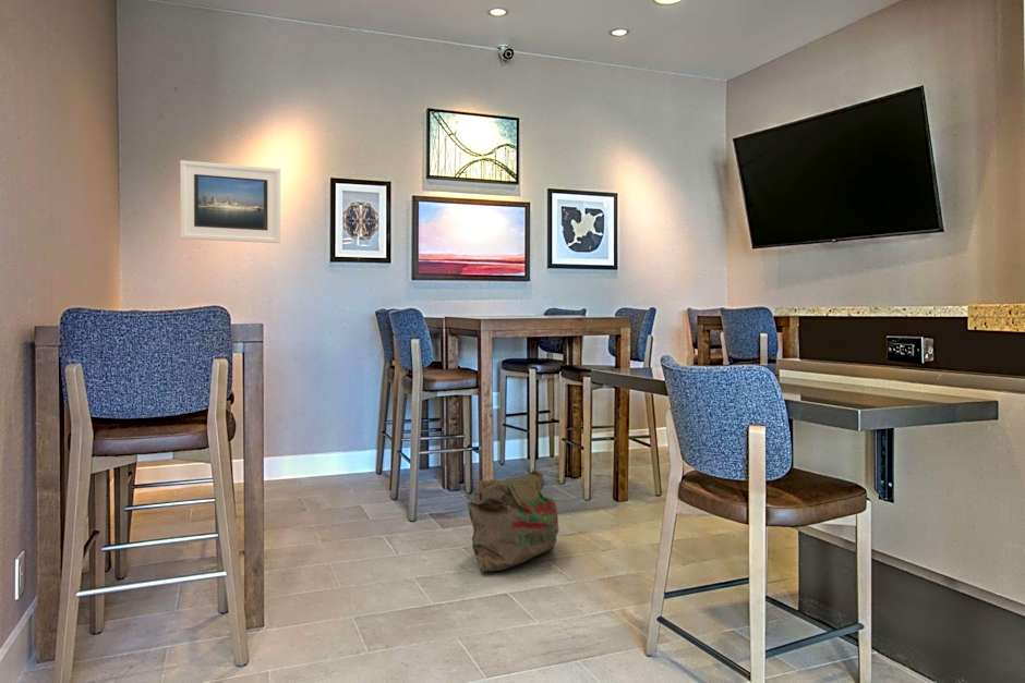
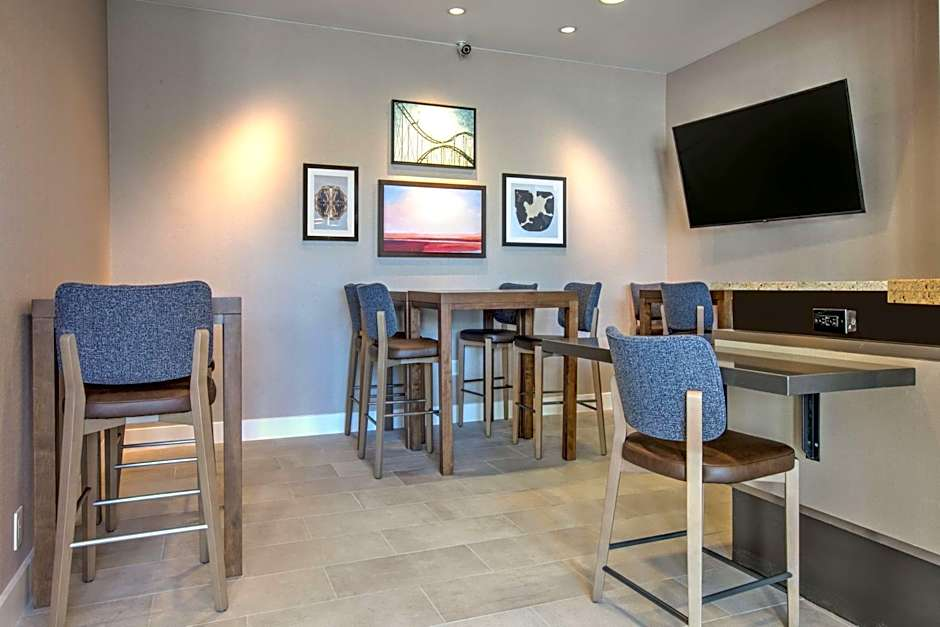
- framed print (231, 203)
- bag (515, 514)
